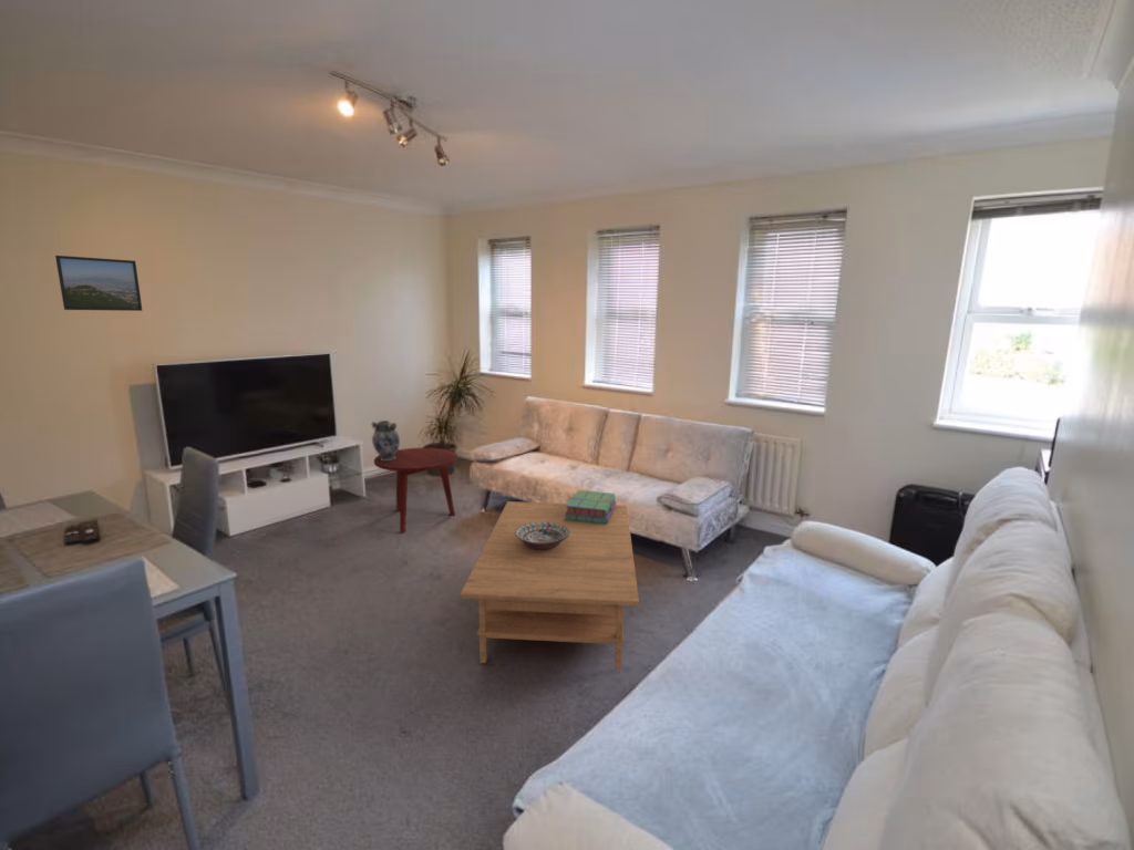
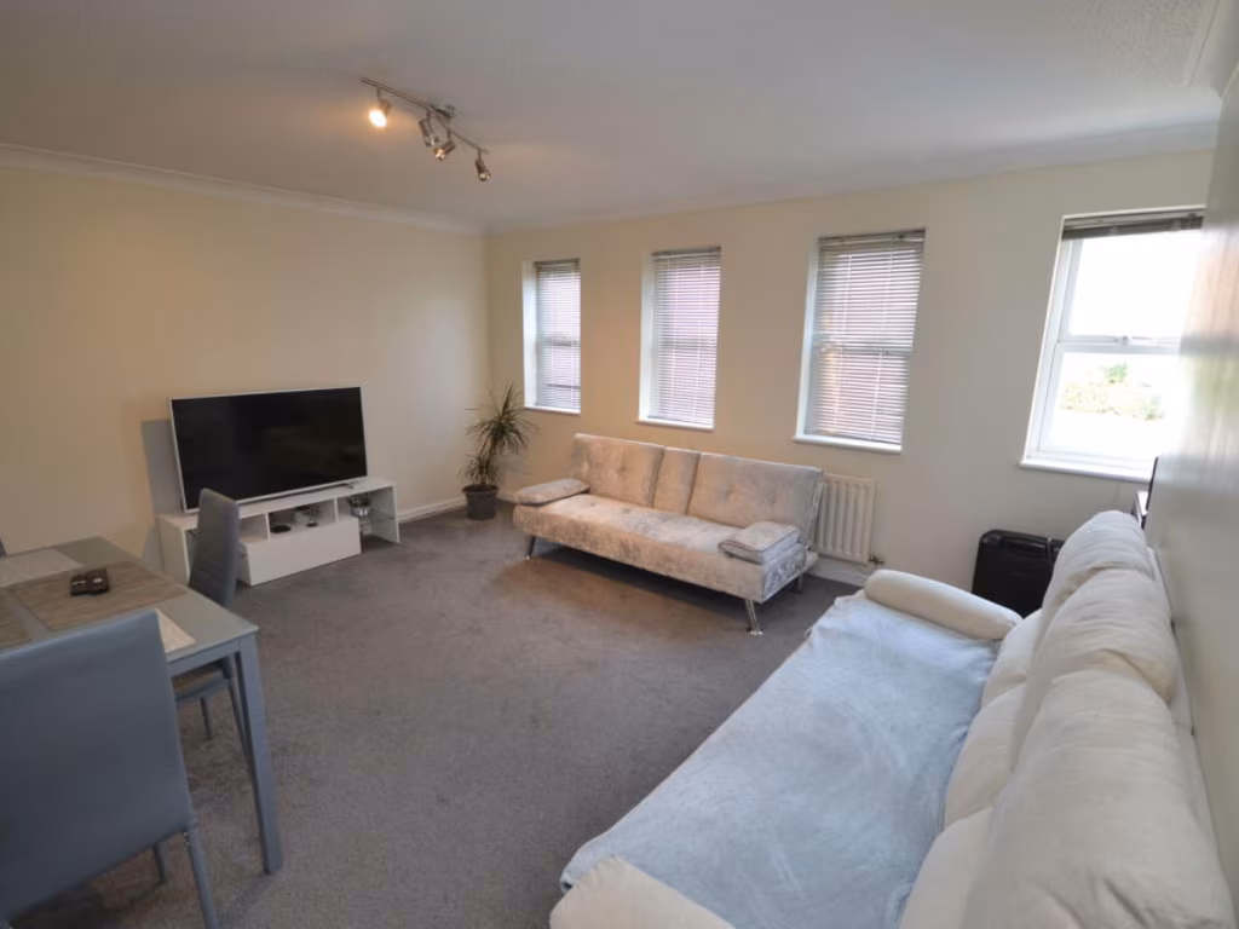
- decorative vase (386, 439)
- coffee table (558, 574)
- stack of books (590, 506)
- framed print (101, 284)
- decorative bowl (542, 538)
- side table (406, 488)
